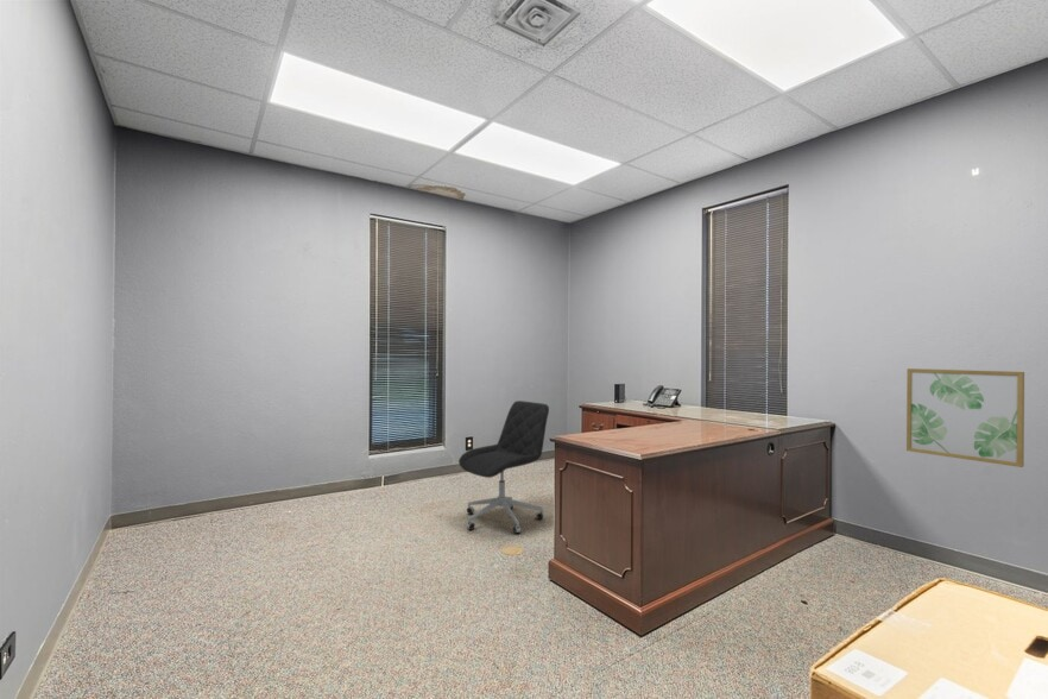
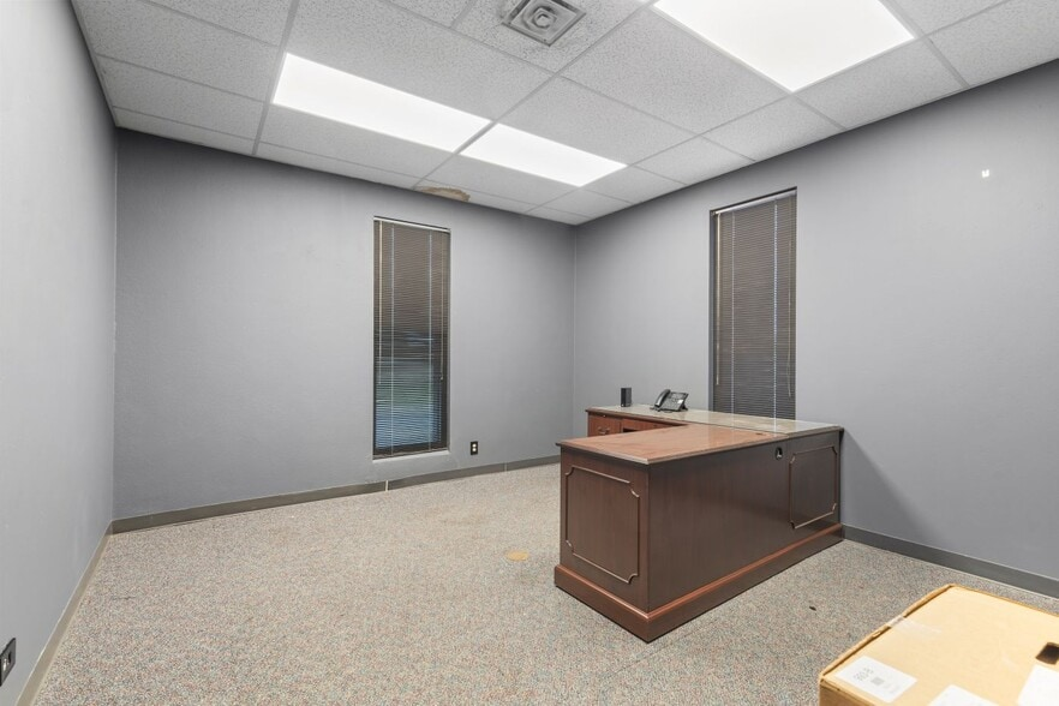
- wall art (961, 414)
- office chair (503, 461)
